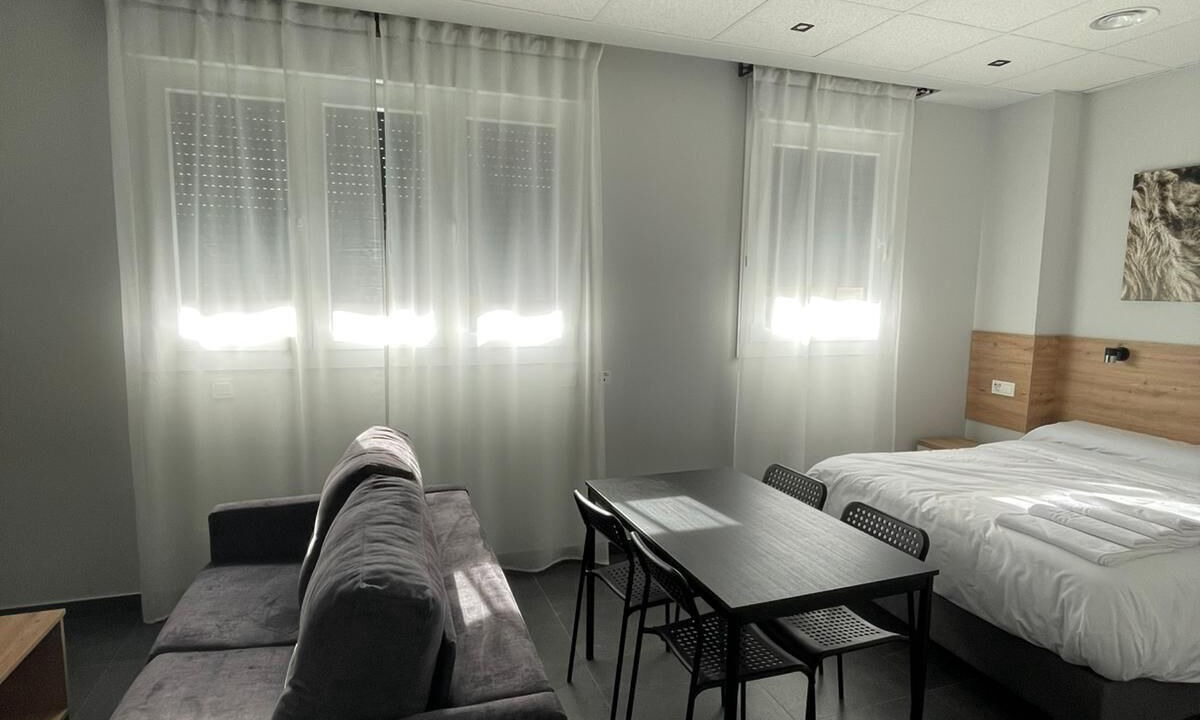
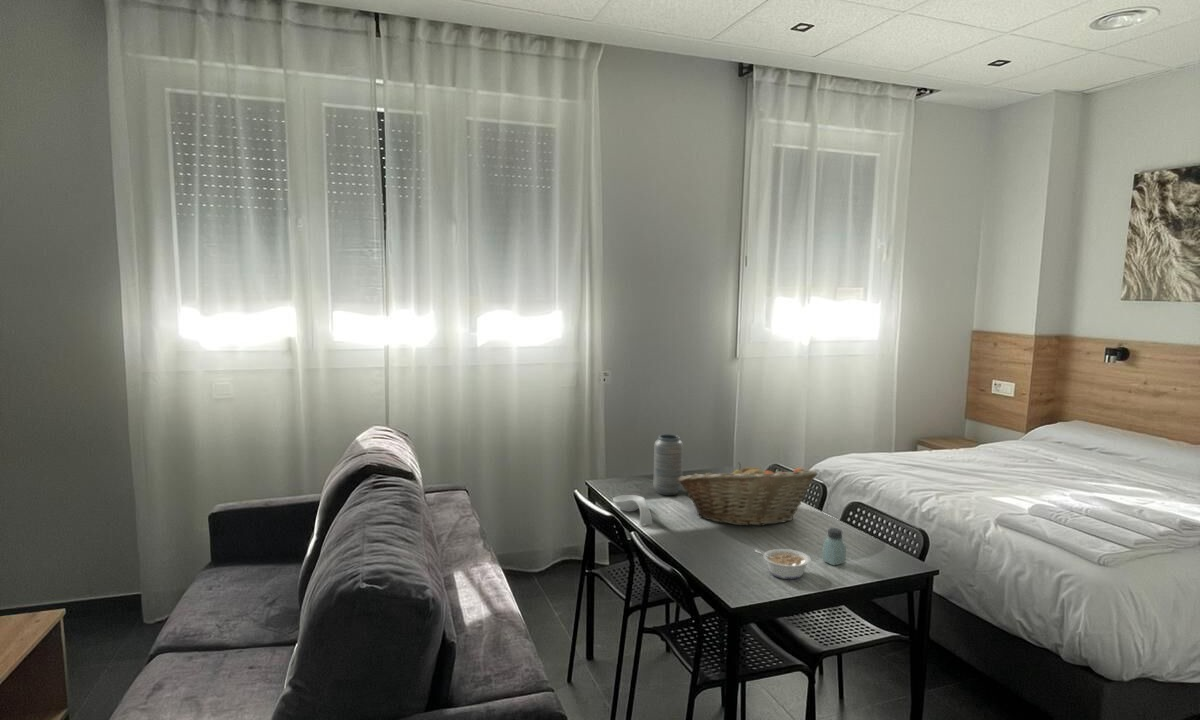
+ spoon rest (634, 504)
+ saltshaker (834, 545)
+ legume (785, 563)
+ vase (668, 464)
+ fruit basket (746, 487)
